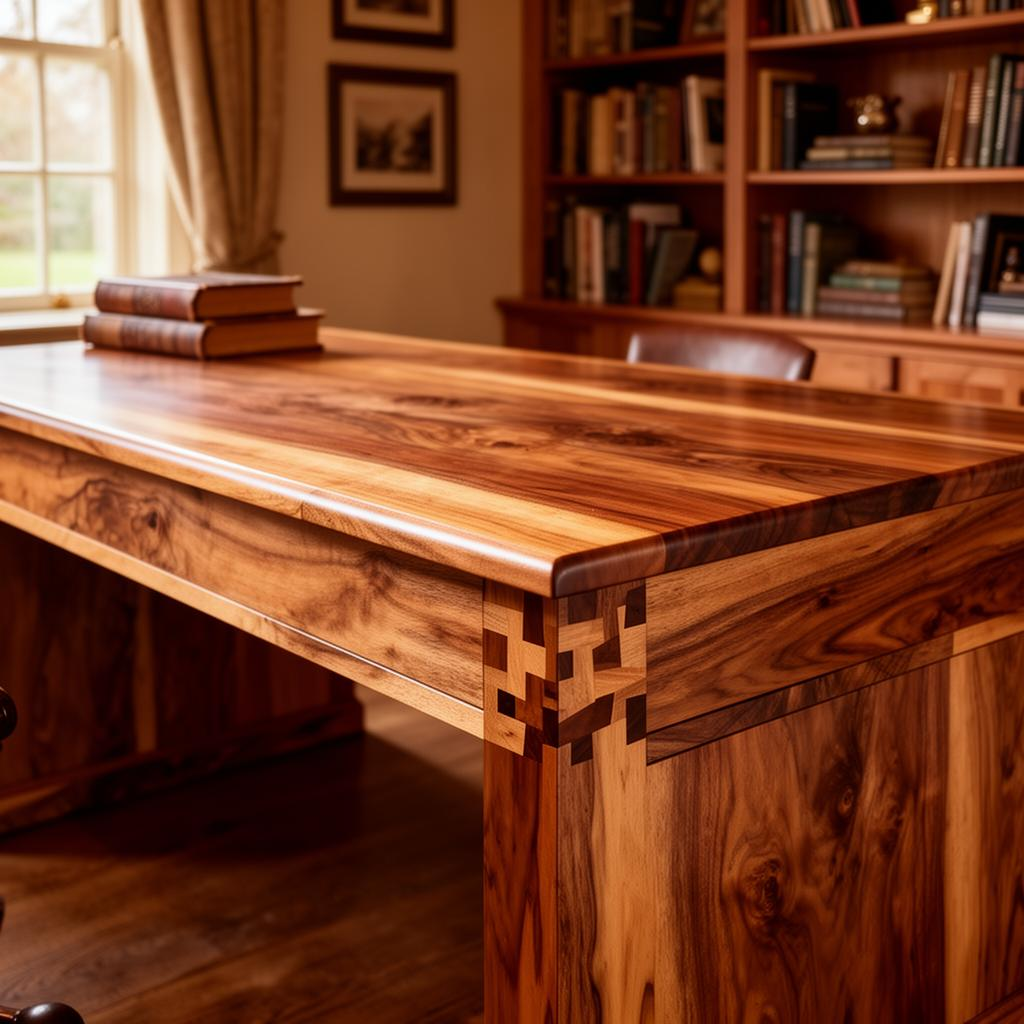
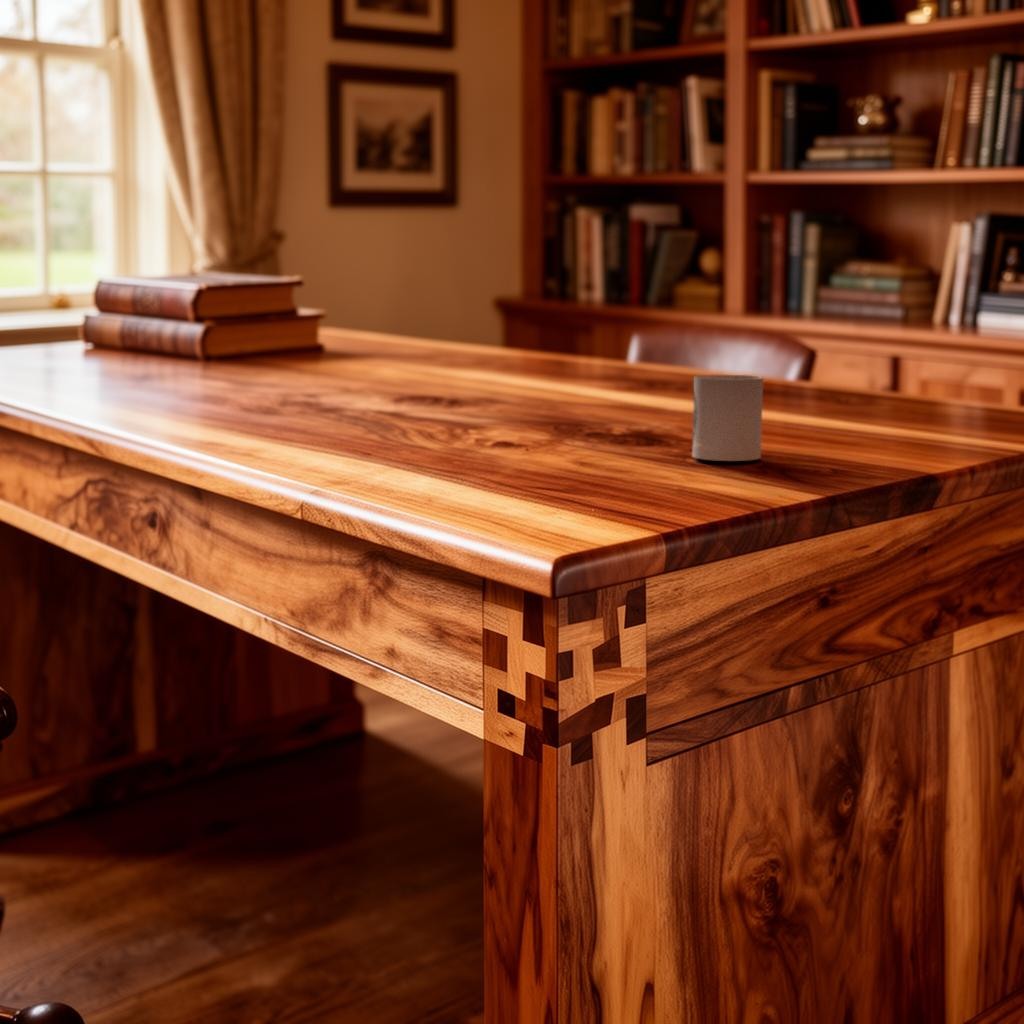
+ cup (732, 415)
